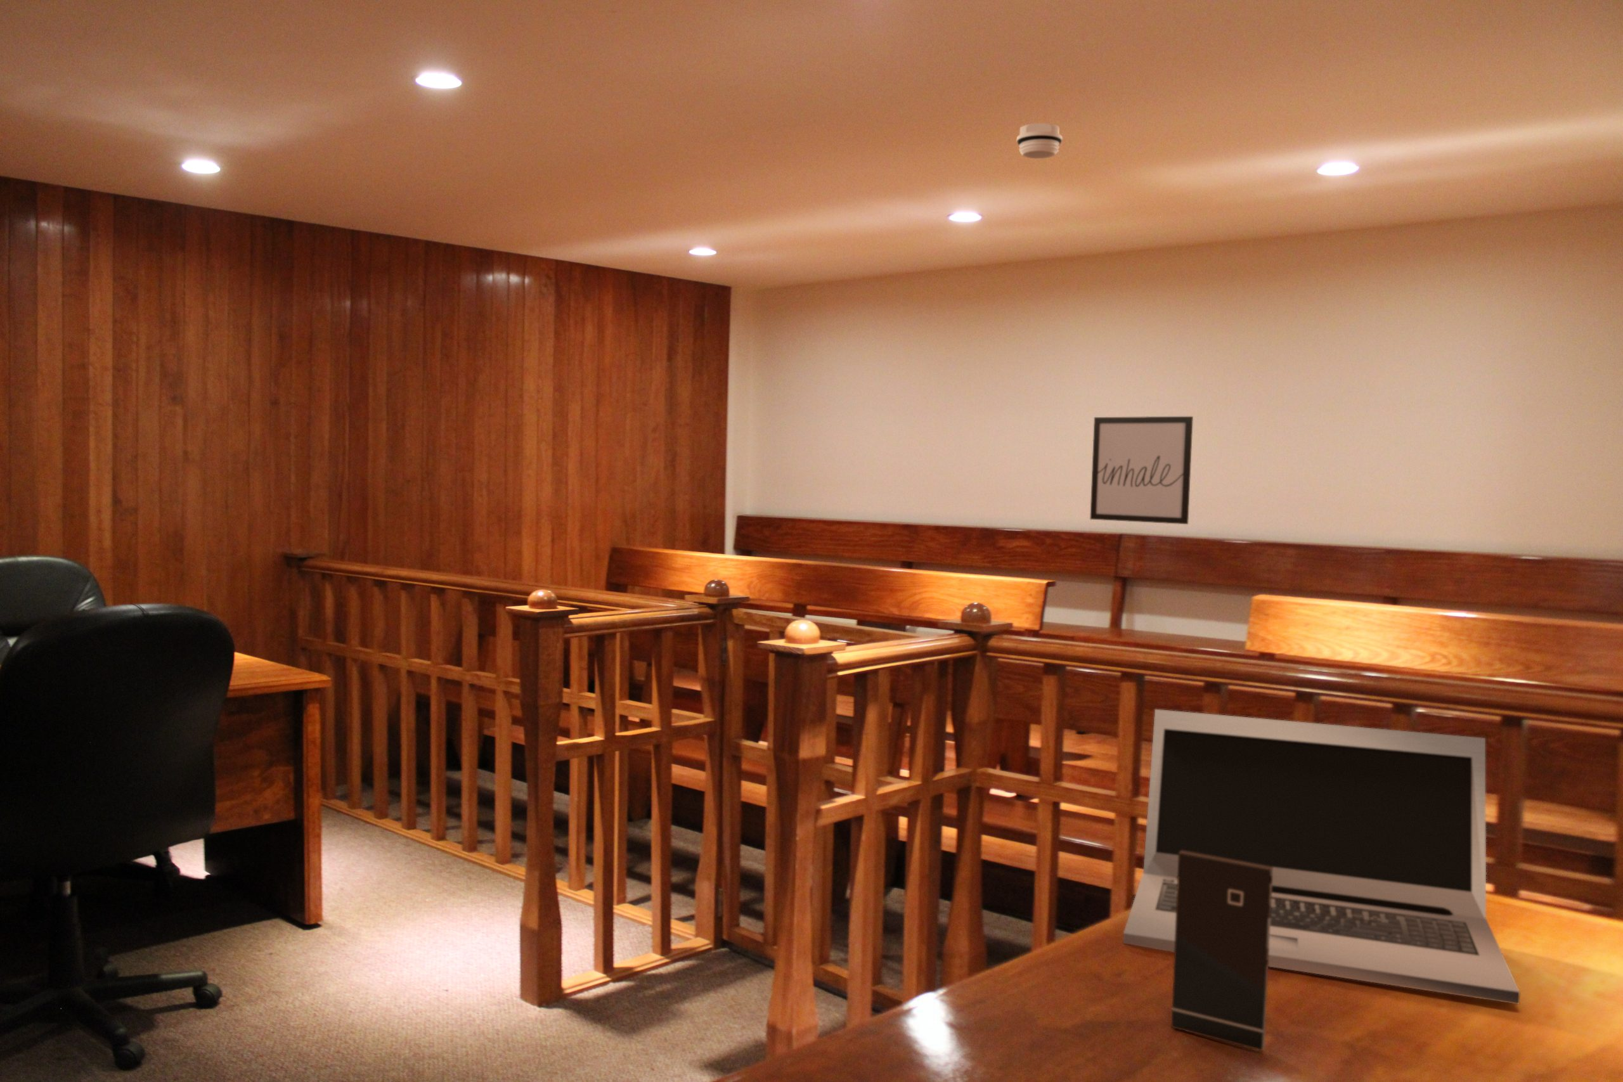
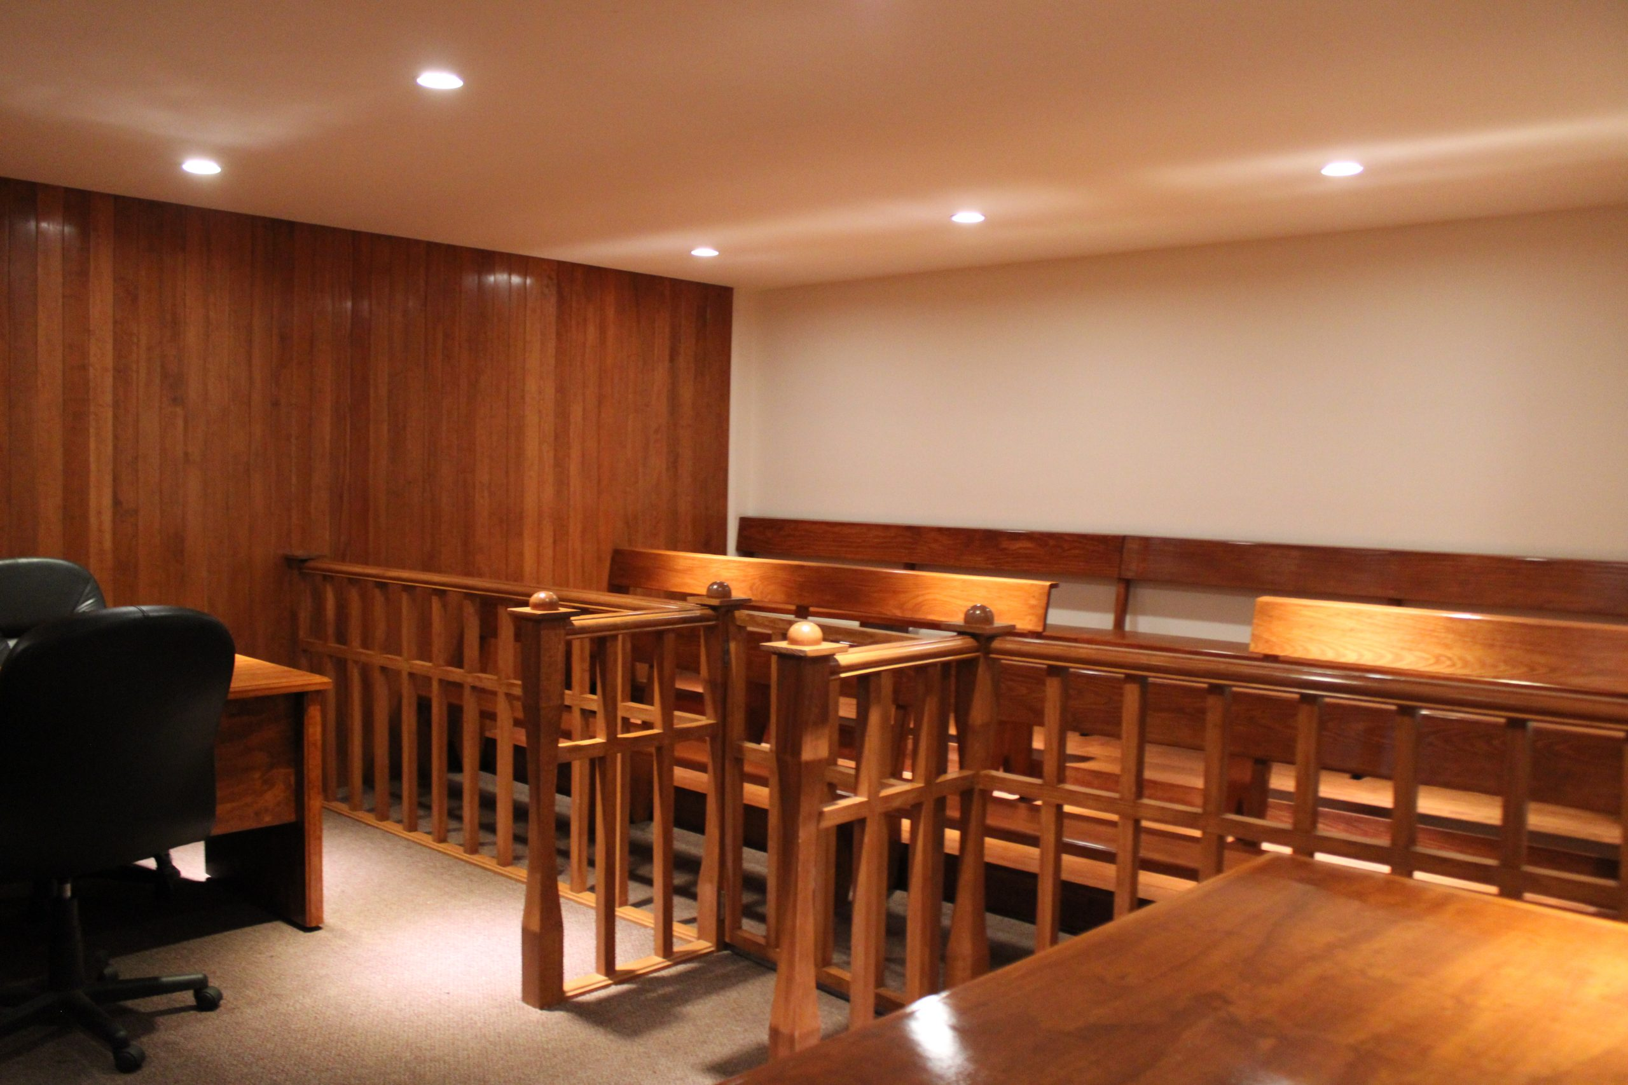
- smoke detector (1039, 141)
- smartphone (1221, 949)
- laptop (1311, 837)
- wall art (1140, 469)
